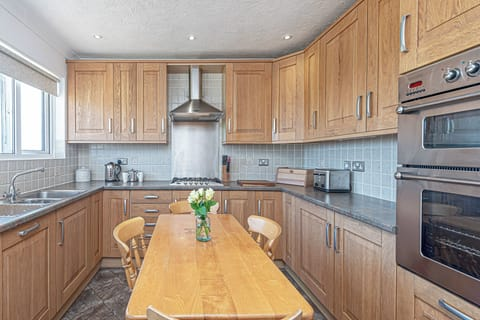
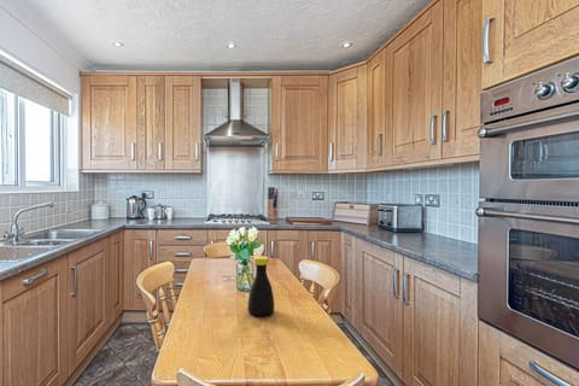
+ bottle (261, 285)
